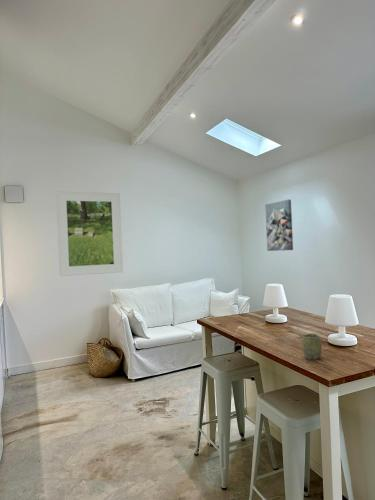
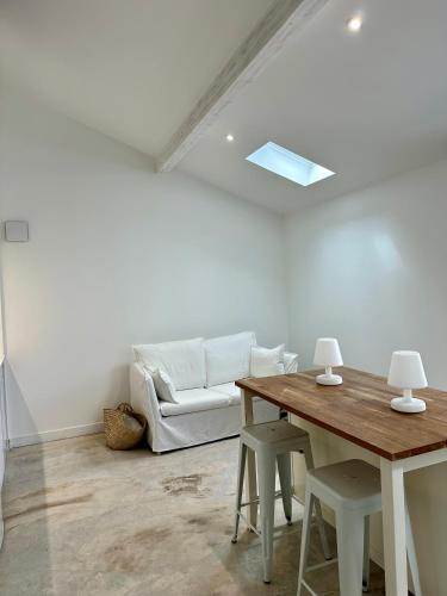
- wall art (278, 226)
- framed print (90, 233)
- cup (312, 346)
